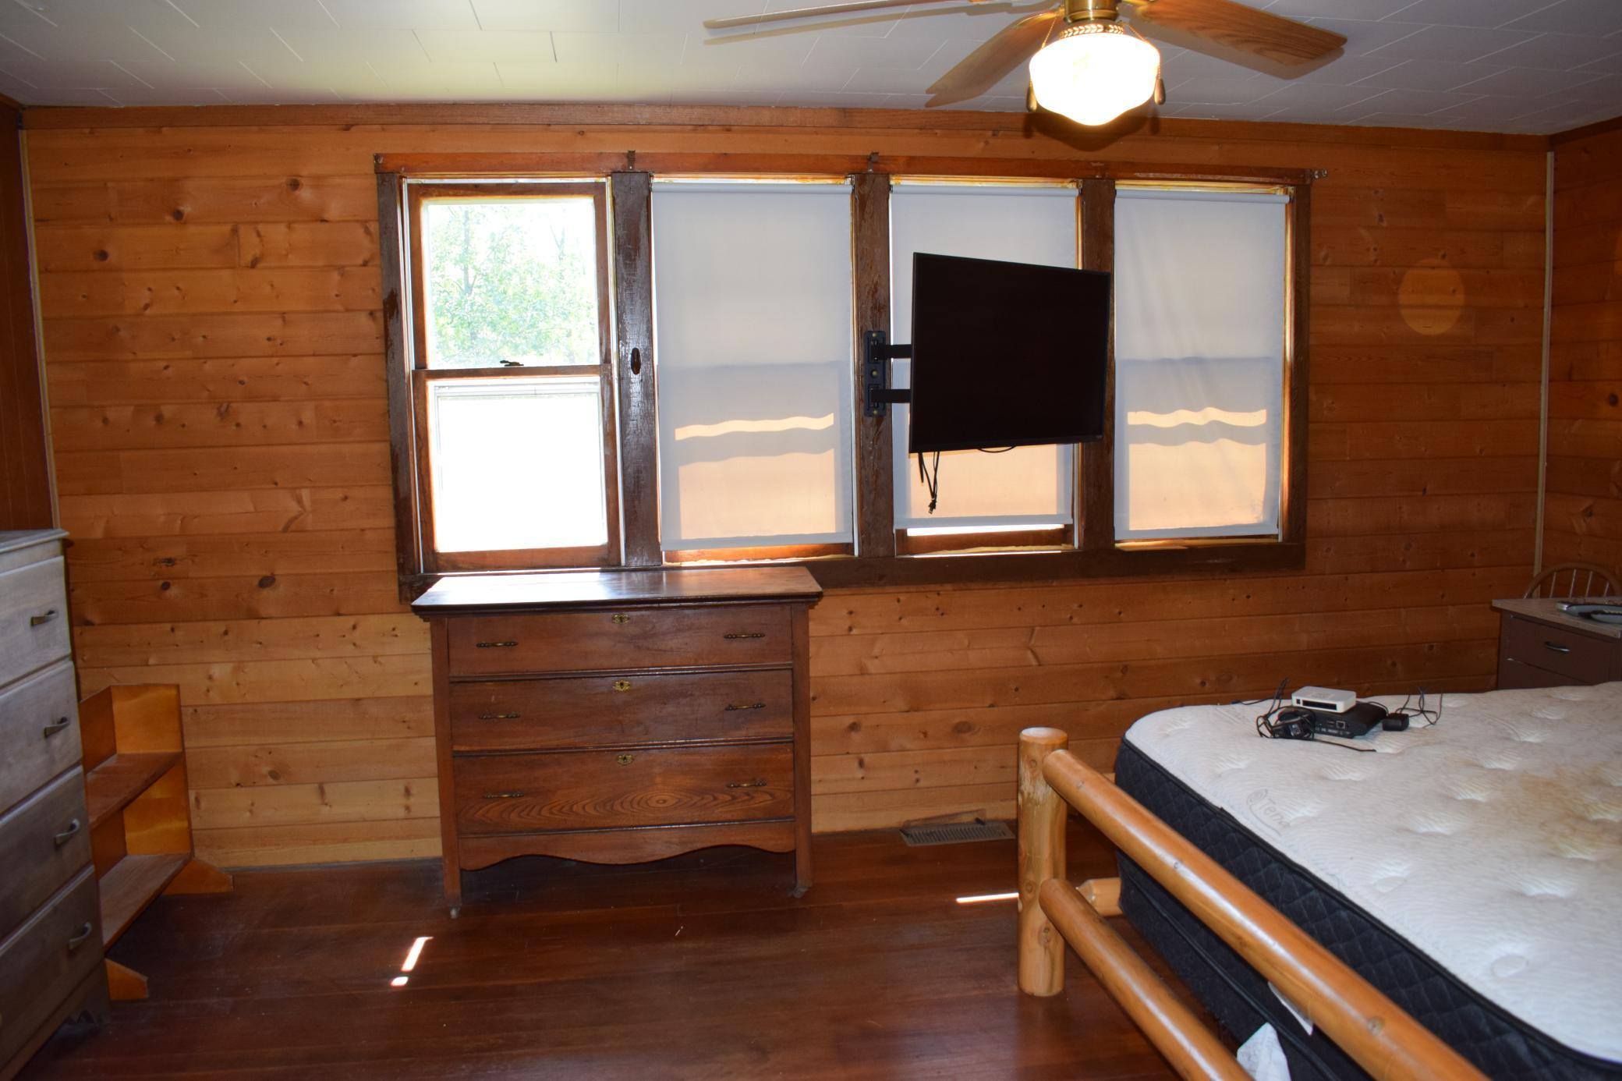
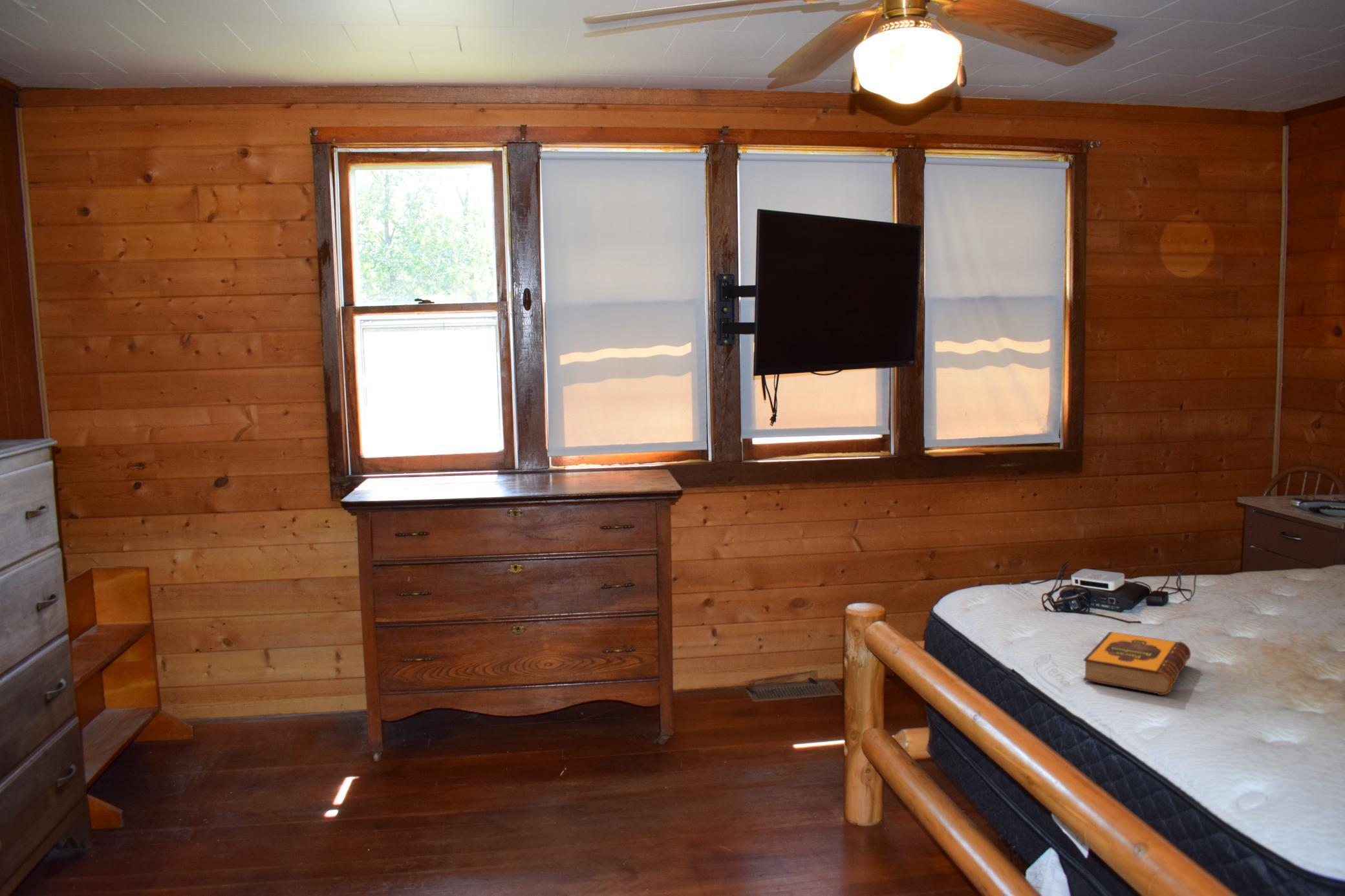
+ hardback book (1138, 661)
